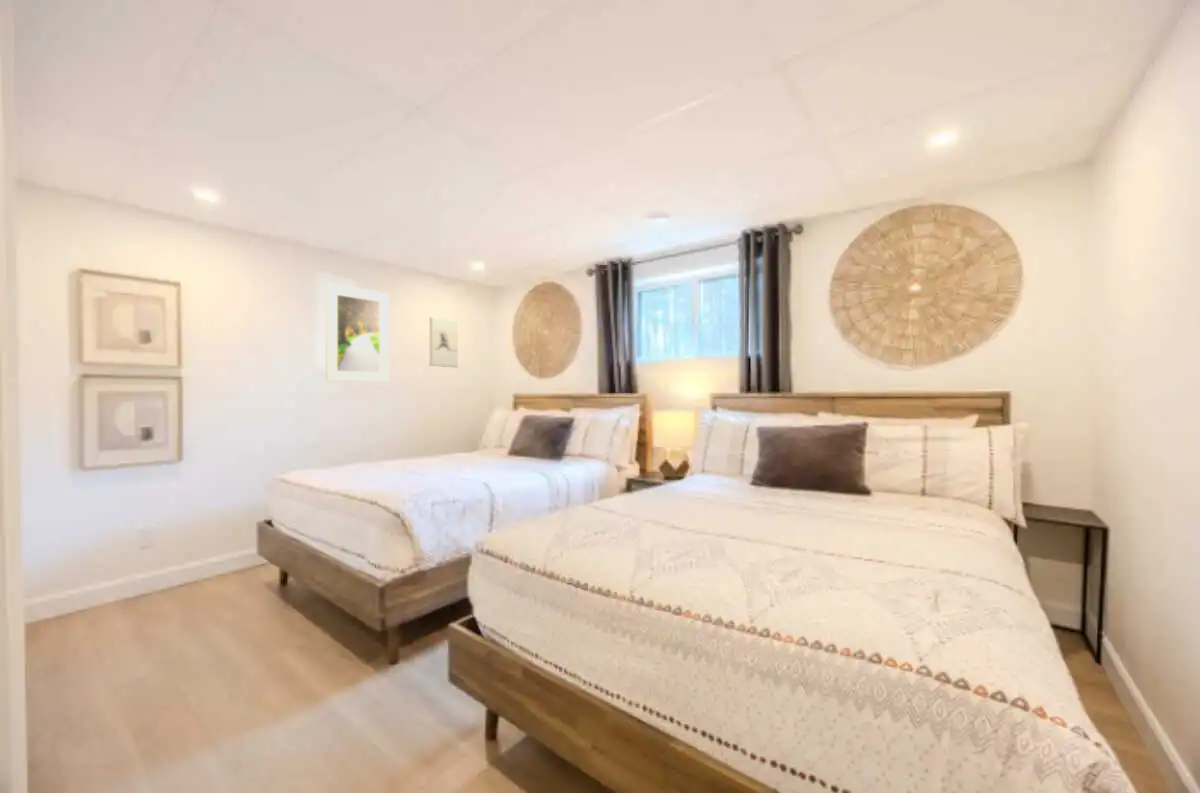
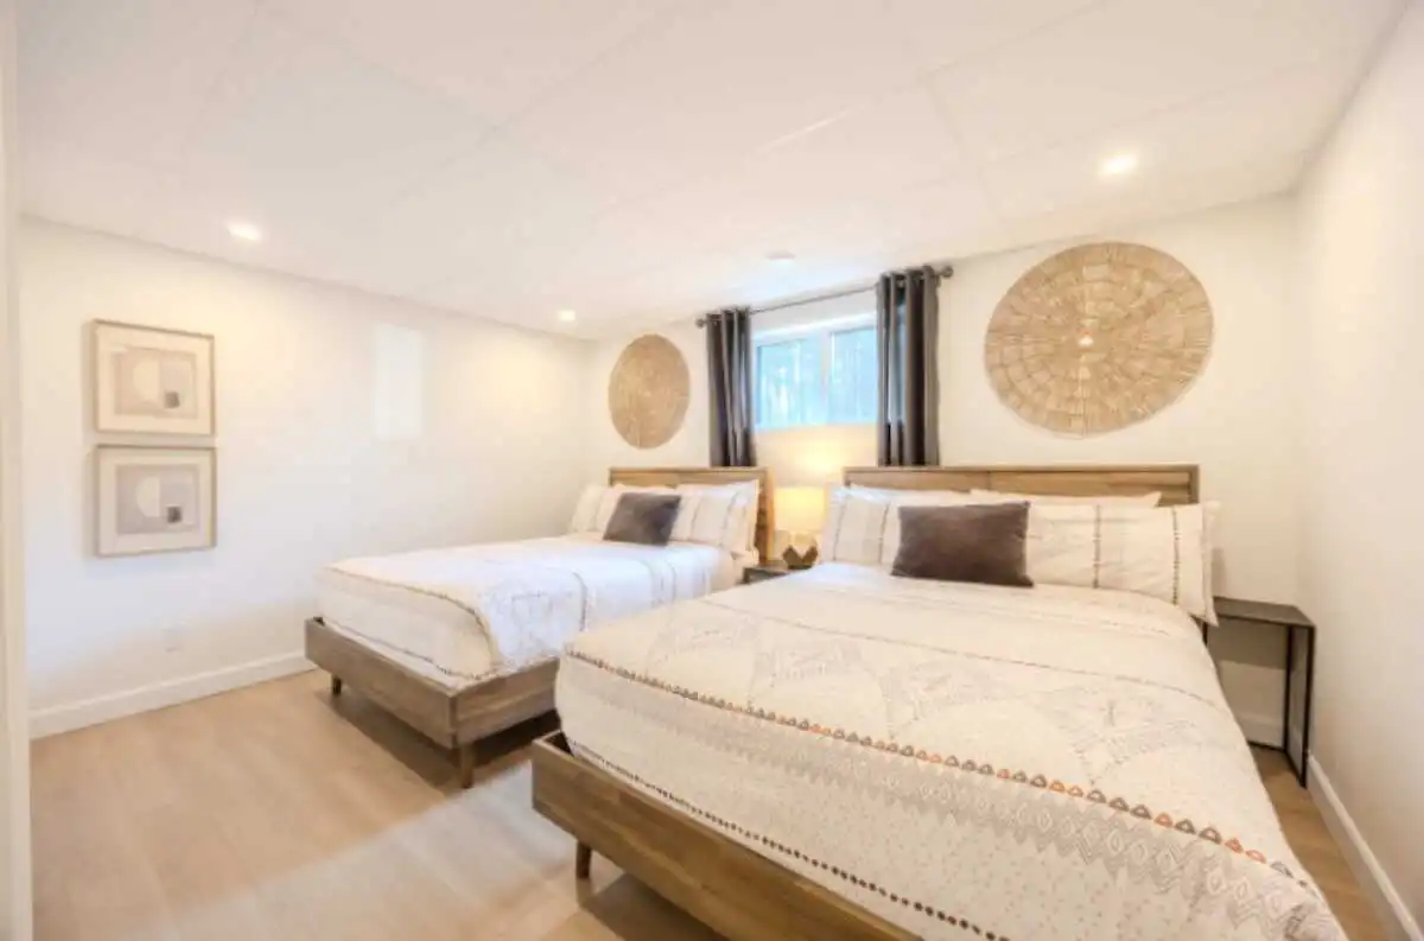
- wall sculpture (444, 342)
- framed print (358, 334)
